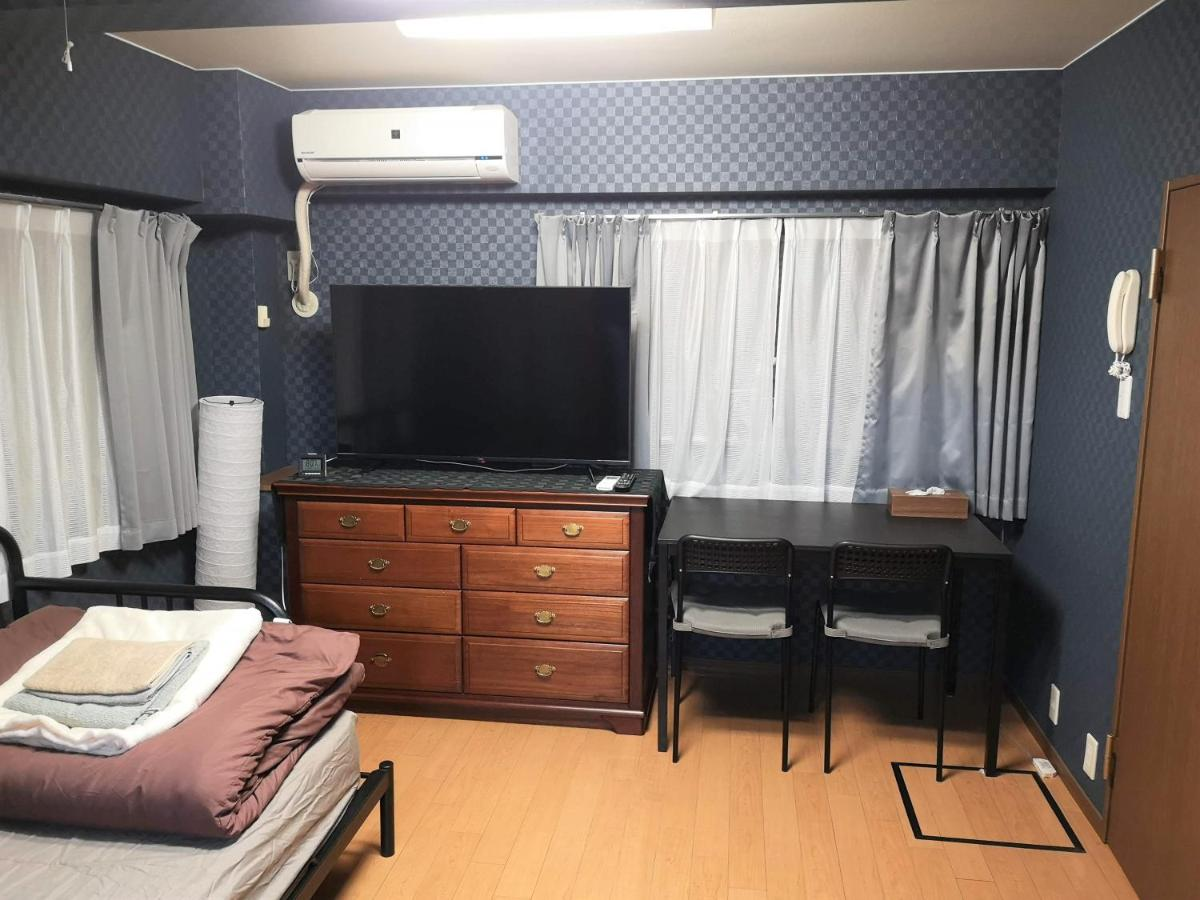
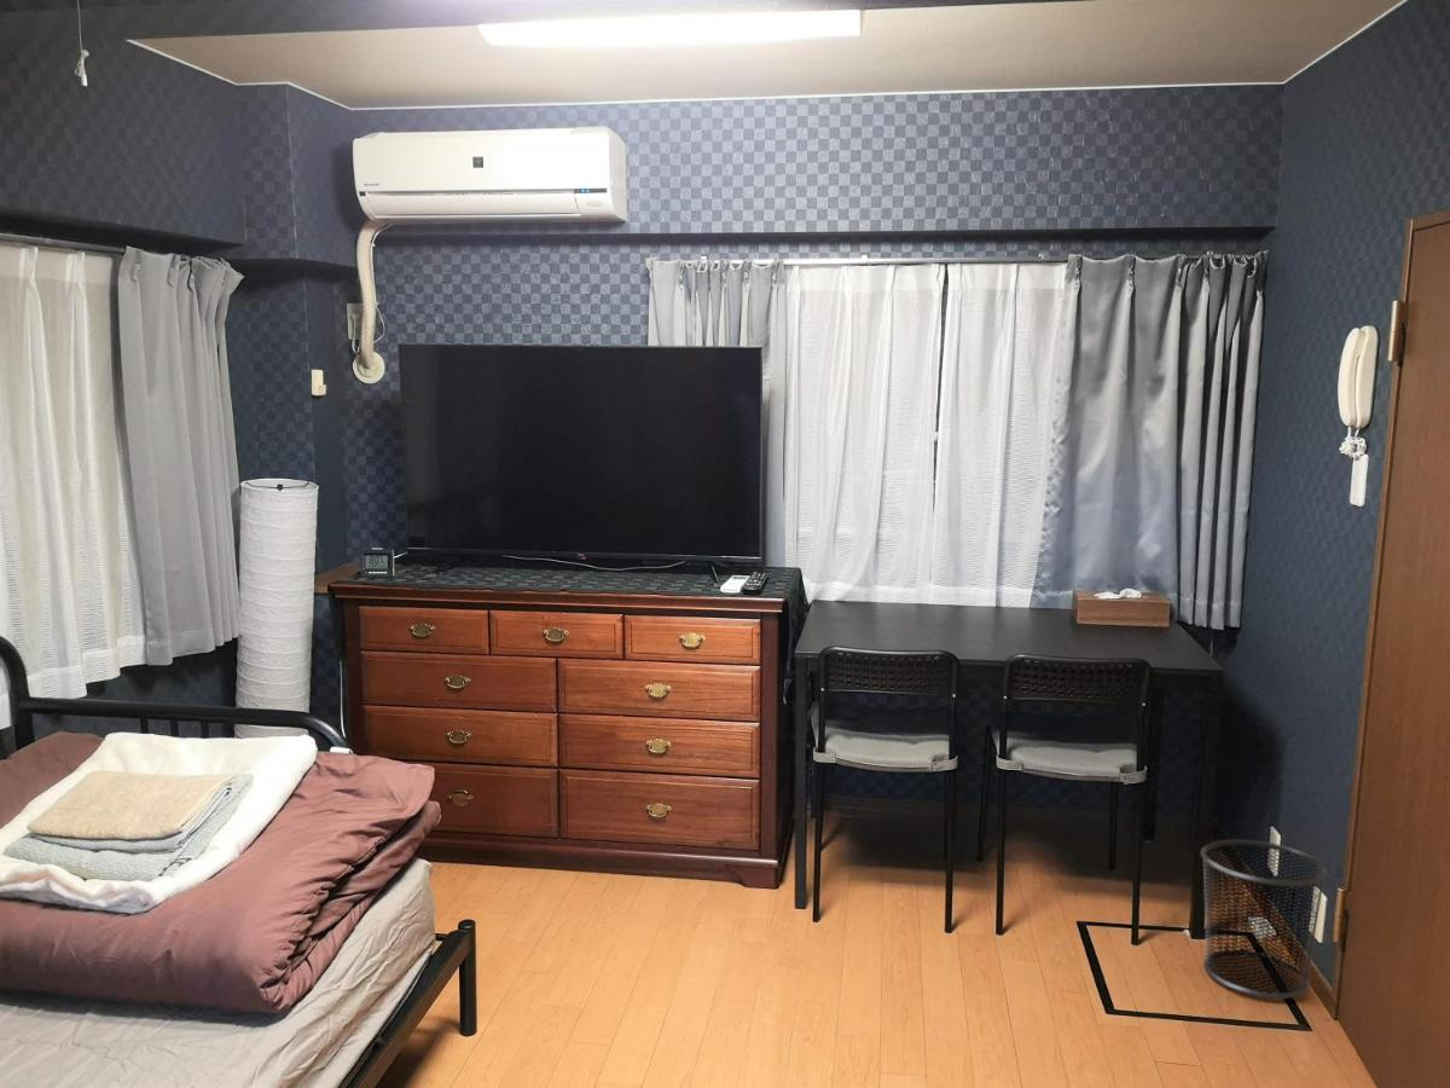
+ waste bin (1258, 916)
